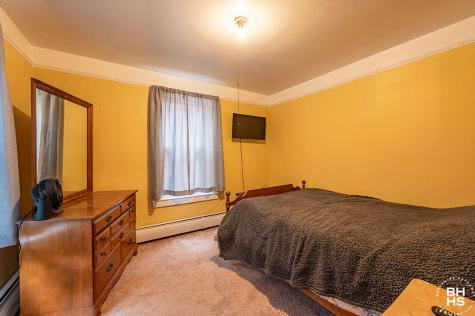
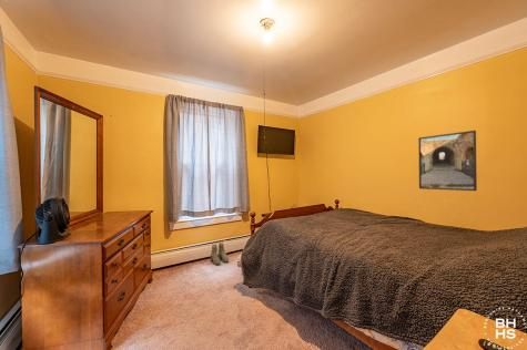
+ boots (219, 253)
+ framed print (445, 162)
